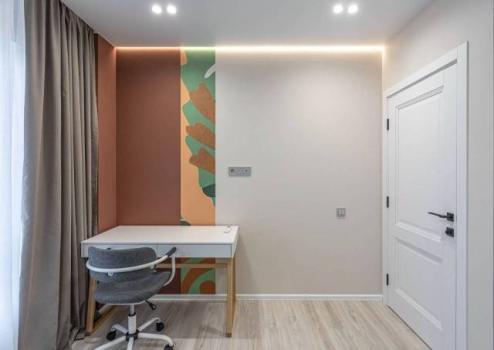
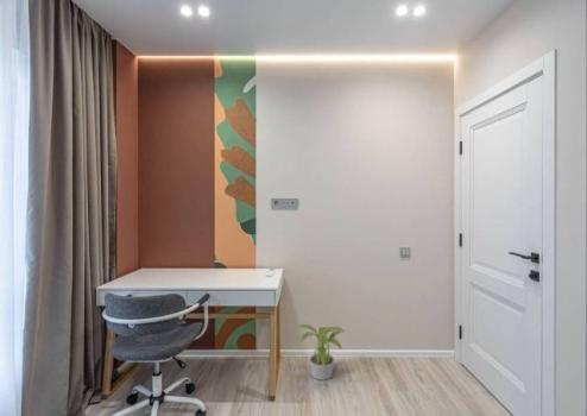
+ potted plant (322, 349)
